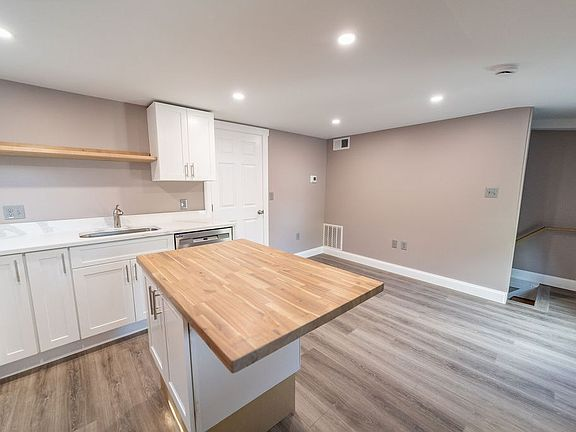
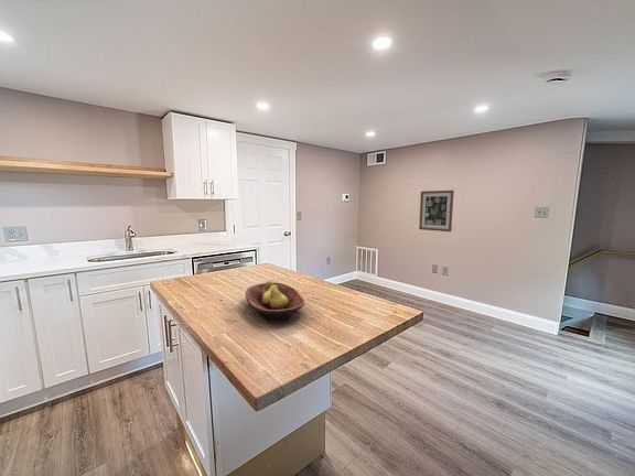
+ fruit bowl (273, 295)
+ wall art (435, 210)
